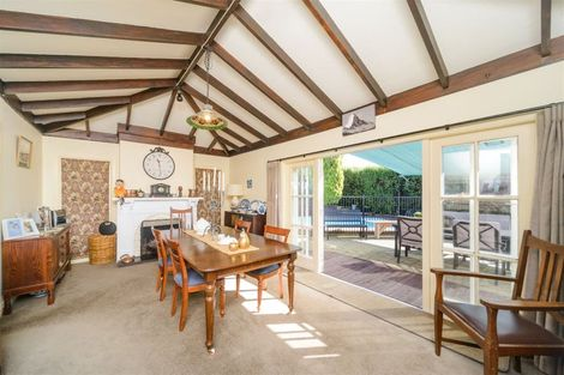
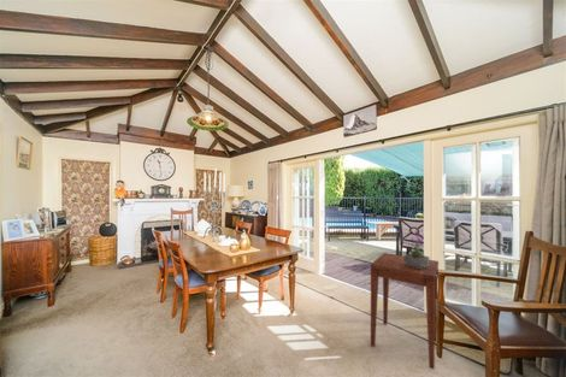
+ side table (387, 302)
+ potted plant (415, 246)
